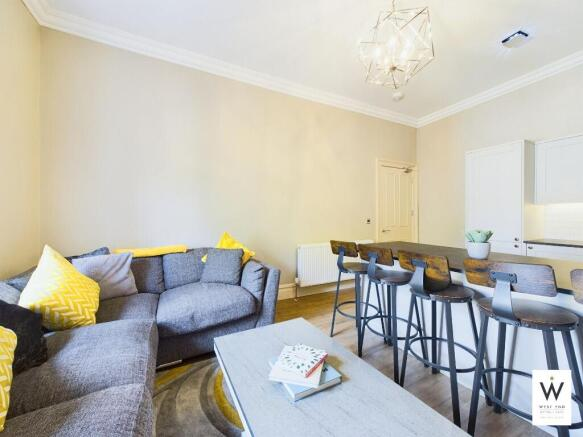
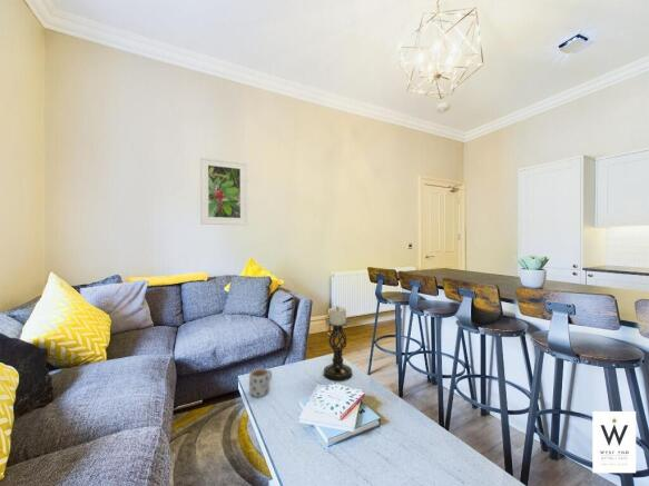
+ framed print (224, 191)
+ mug (262, 380)
+ candle holder (338, 339)
